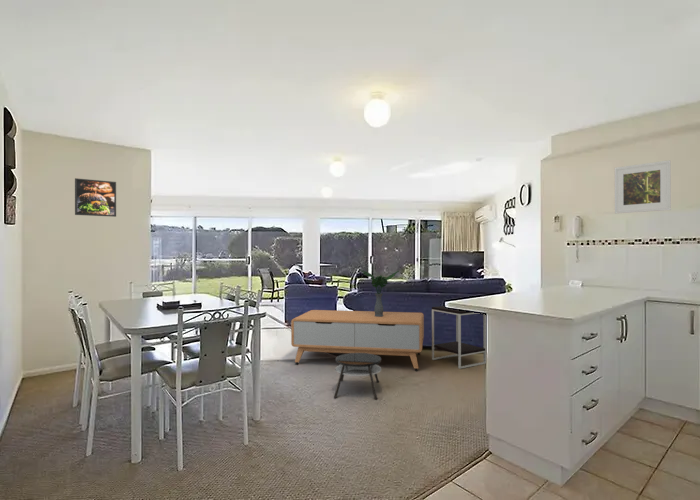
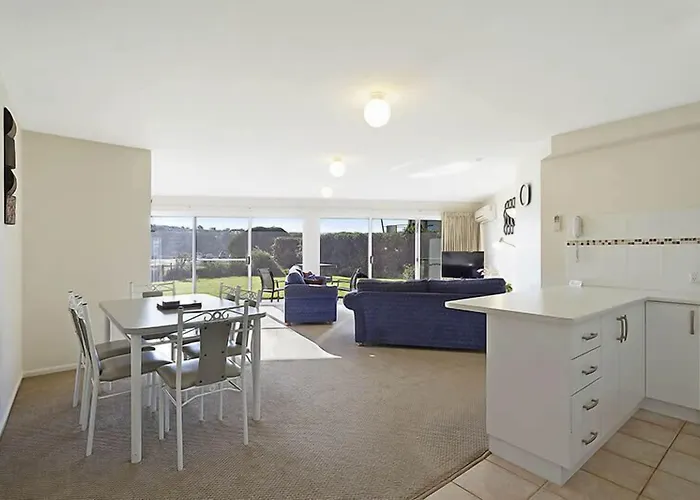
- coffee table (358, 373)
- coffee table (360, 314)
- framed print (96, 198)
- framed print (641, 188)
- side table (458, 334)
